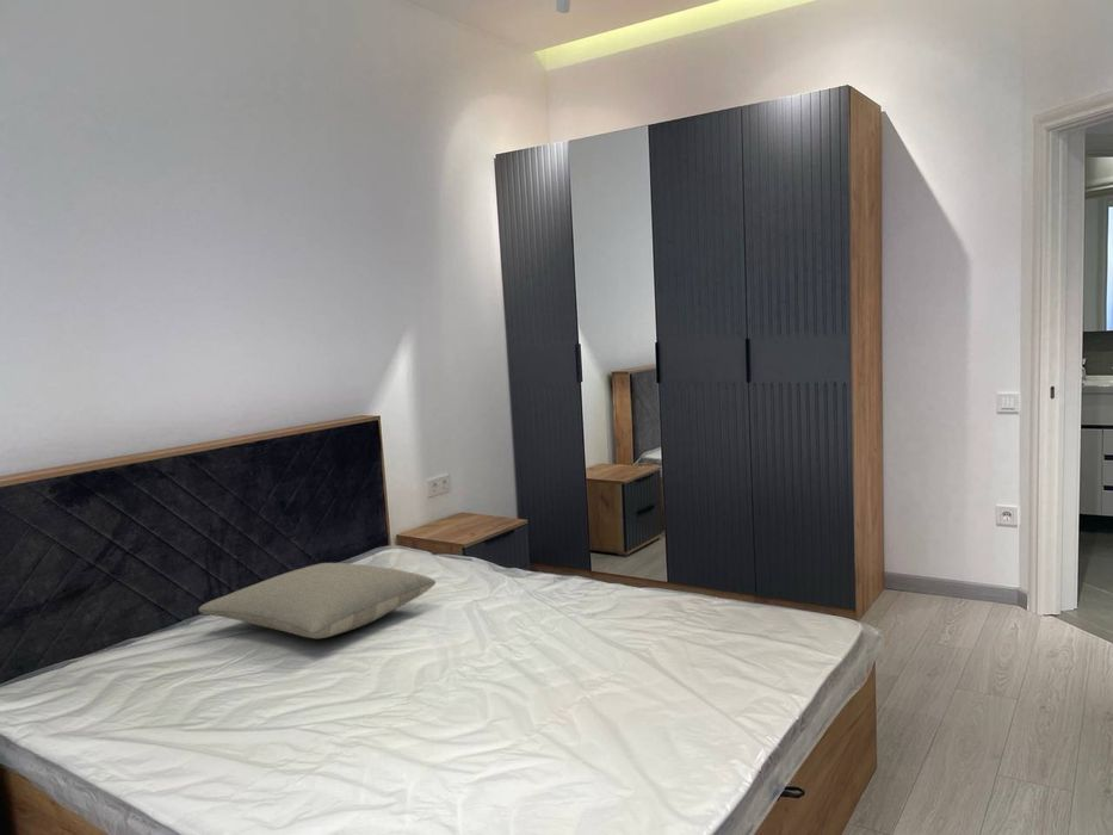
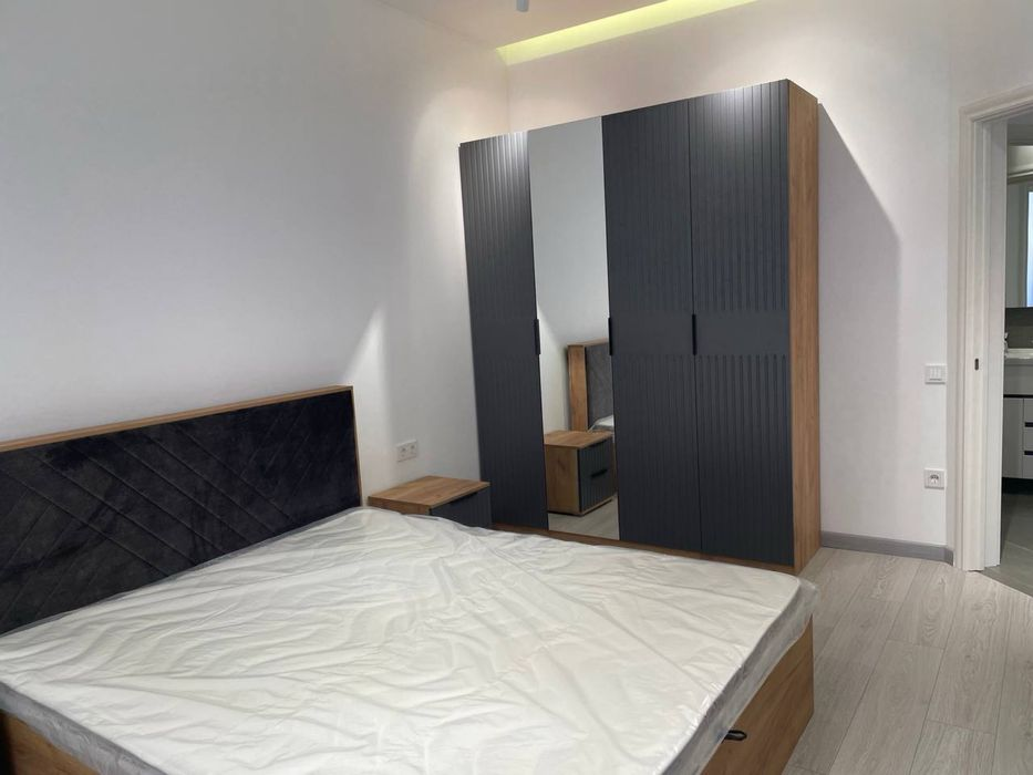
- pillow (320, 595)
